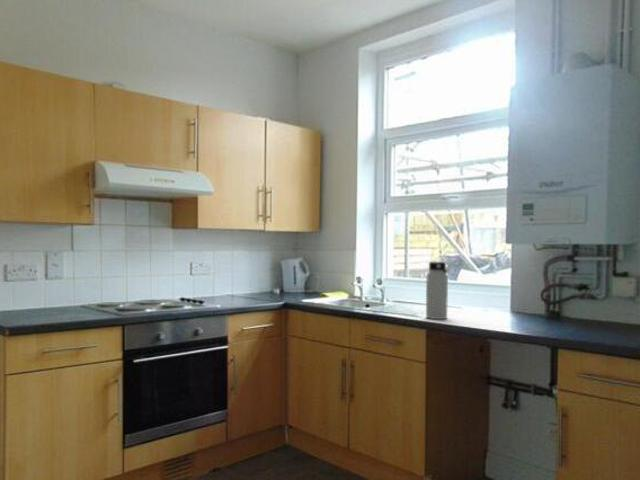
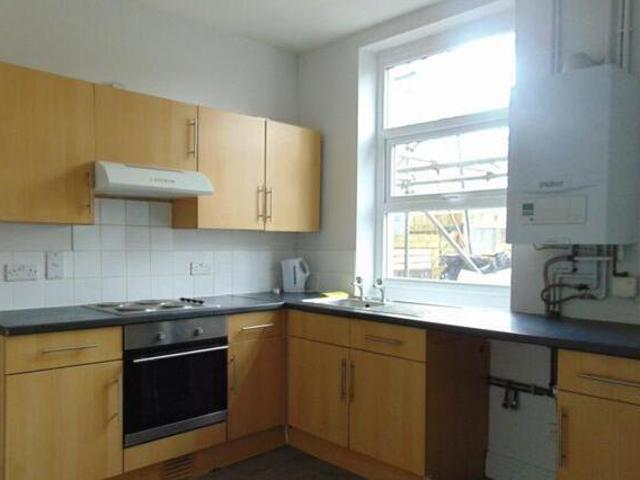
- water bottle (436, 289)
